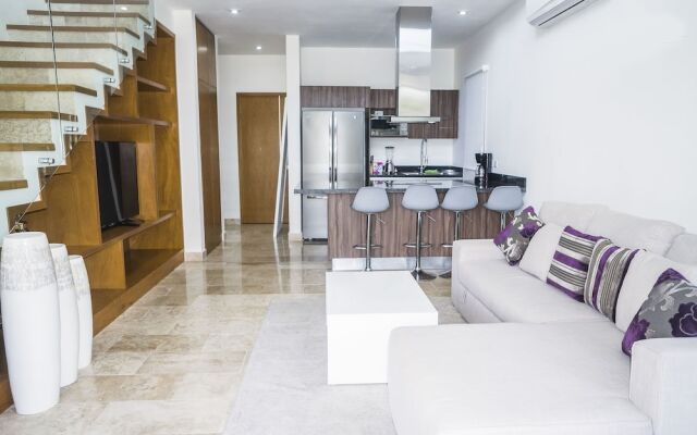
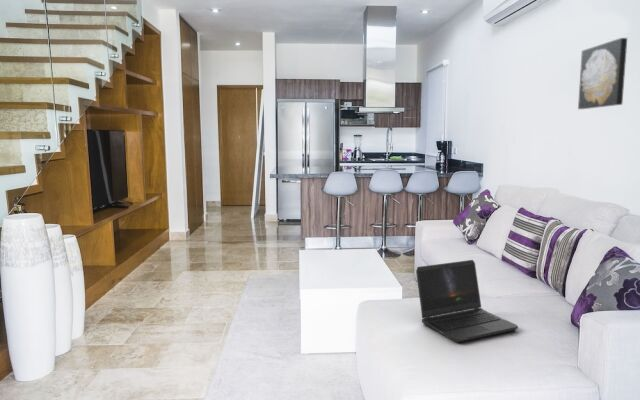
+ wall art (601, 76)
+ laptop computer (466, 298)
